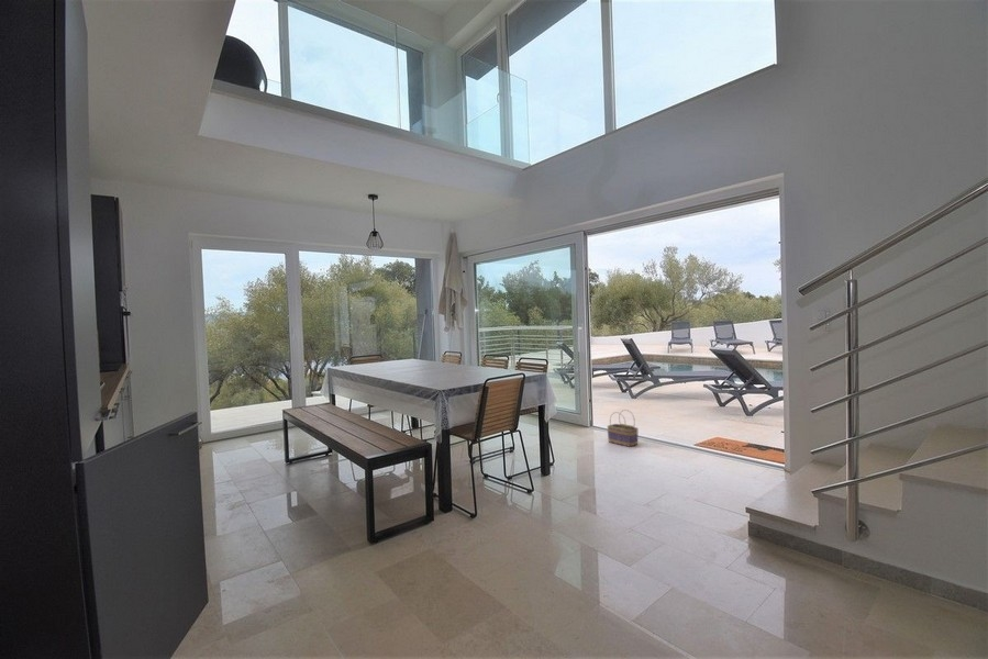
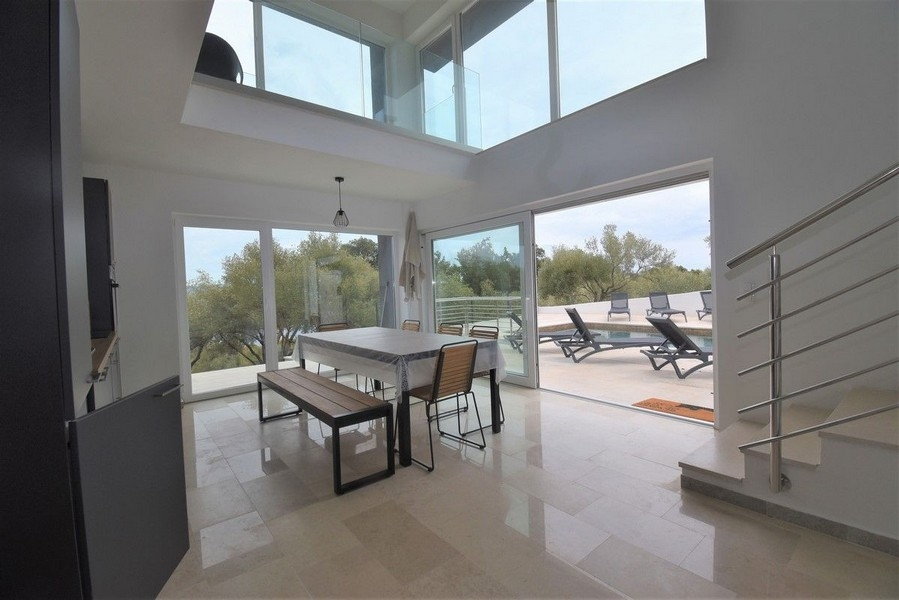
- basket (622, 426)
